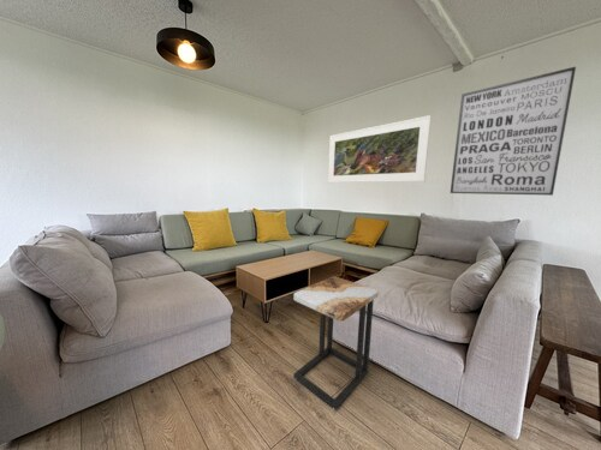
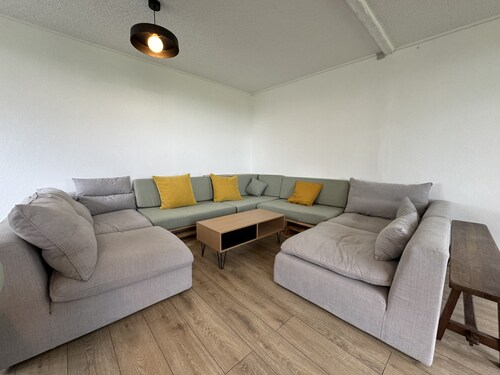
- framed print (370, 155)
- side table (332, 334)
- wall art (502, 139)
